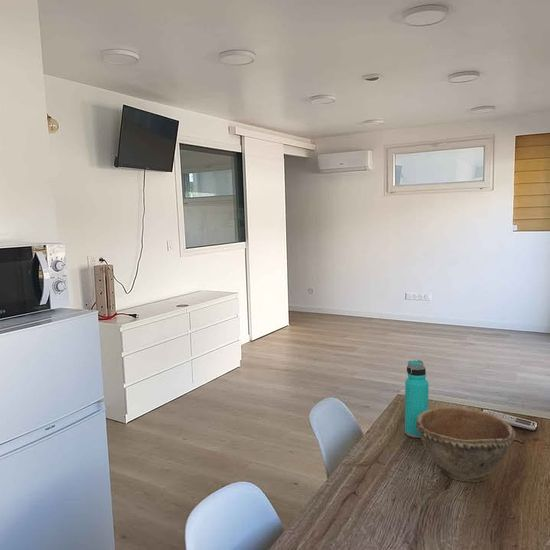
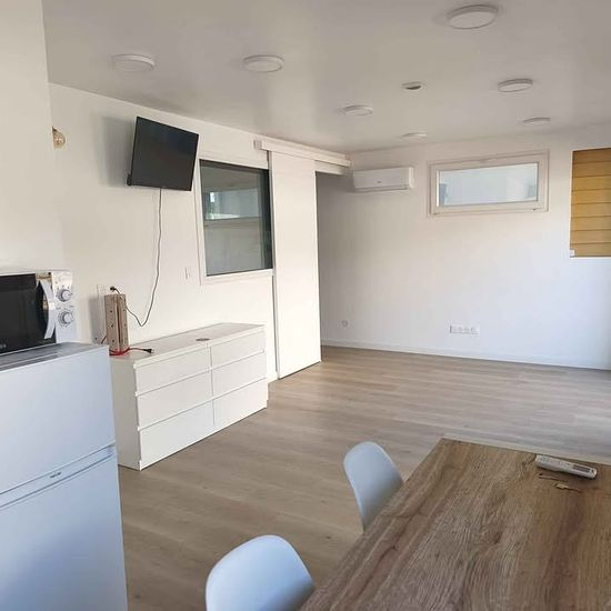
- water bottle (416, 397)
- bowl (462, 445)
